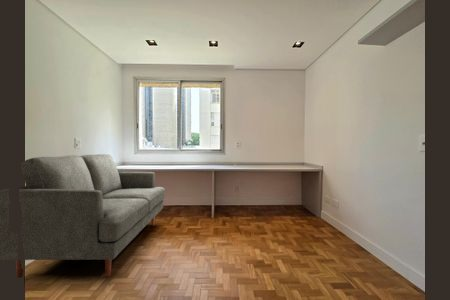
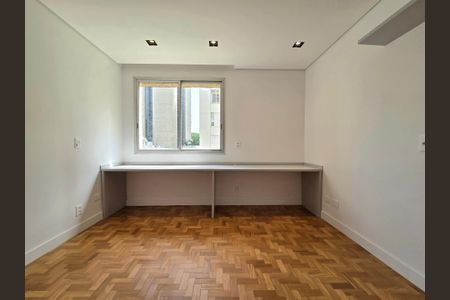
- sofa (106, 199)
